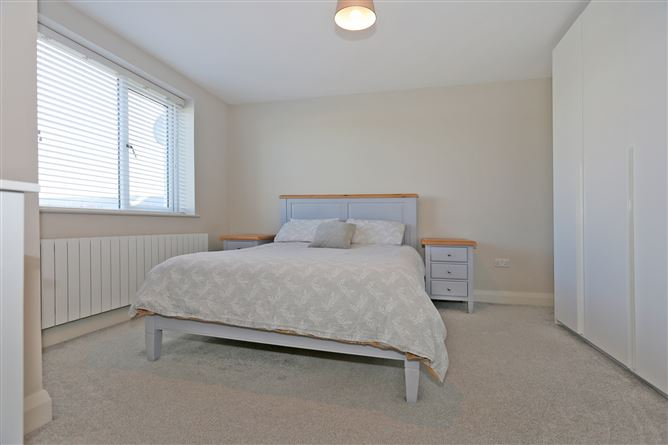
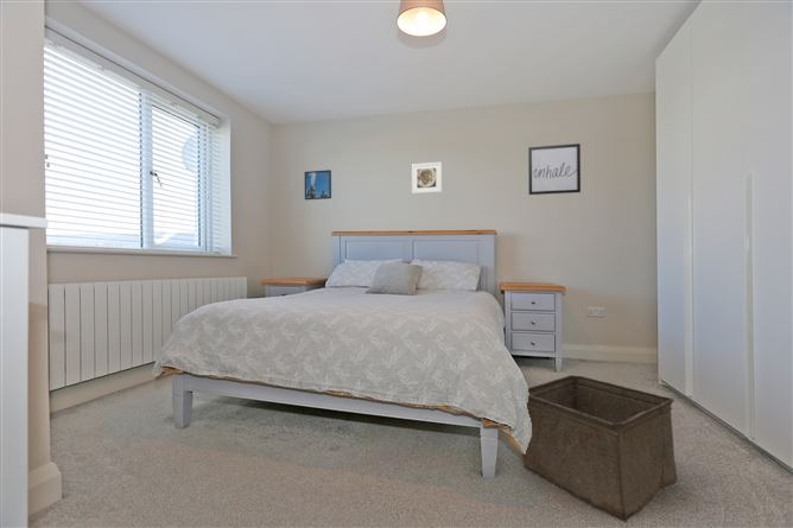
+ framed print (317, 184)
+ wall art (553, 168)
+ storage bin (595, 434)
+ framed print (426, 178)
